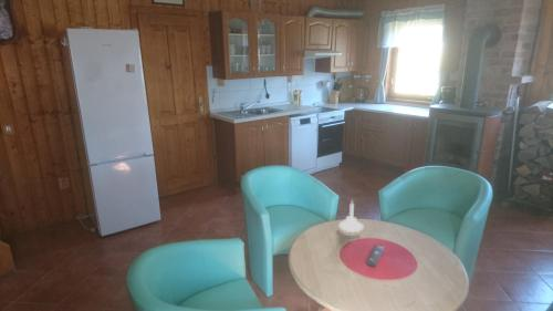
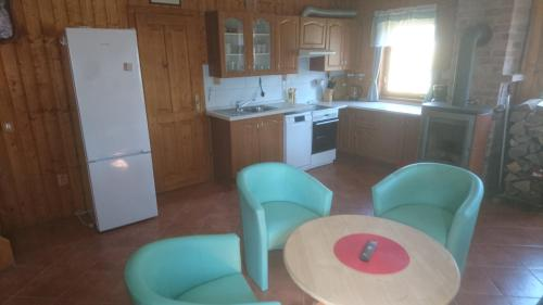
- candle holder (352, 214)
